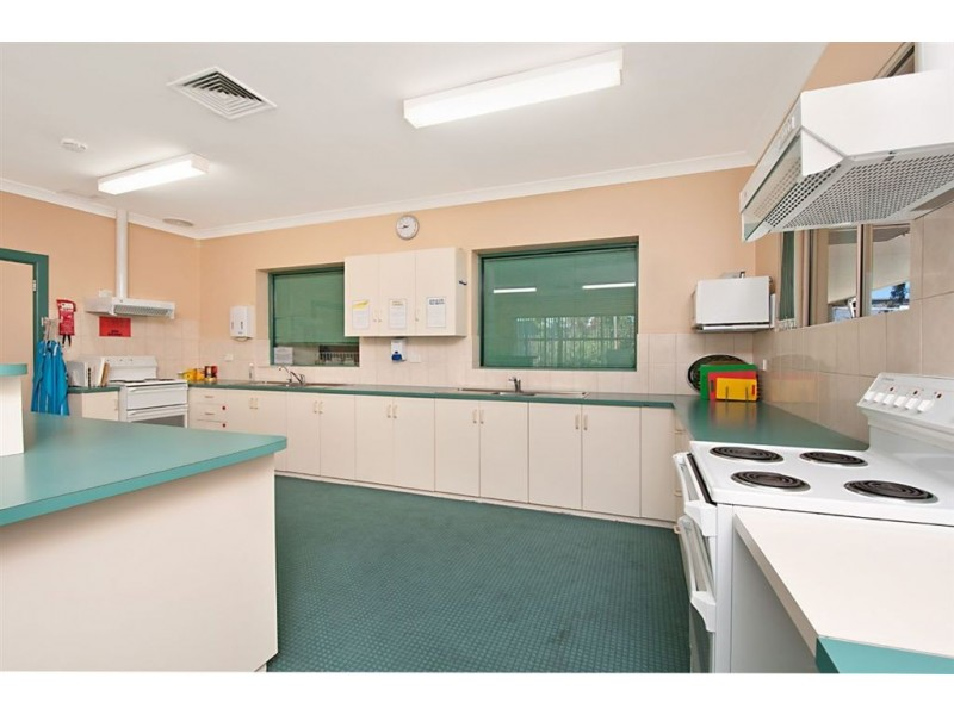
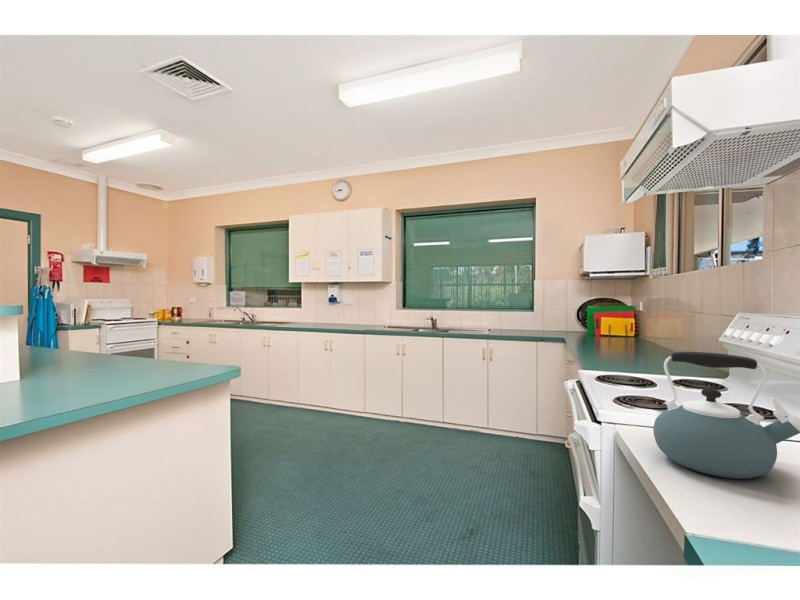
+ kettle (723, 410)
